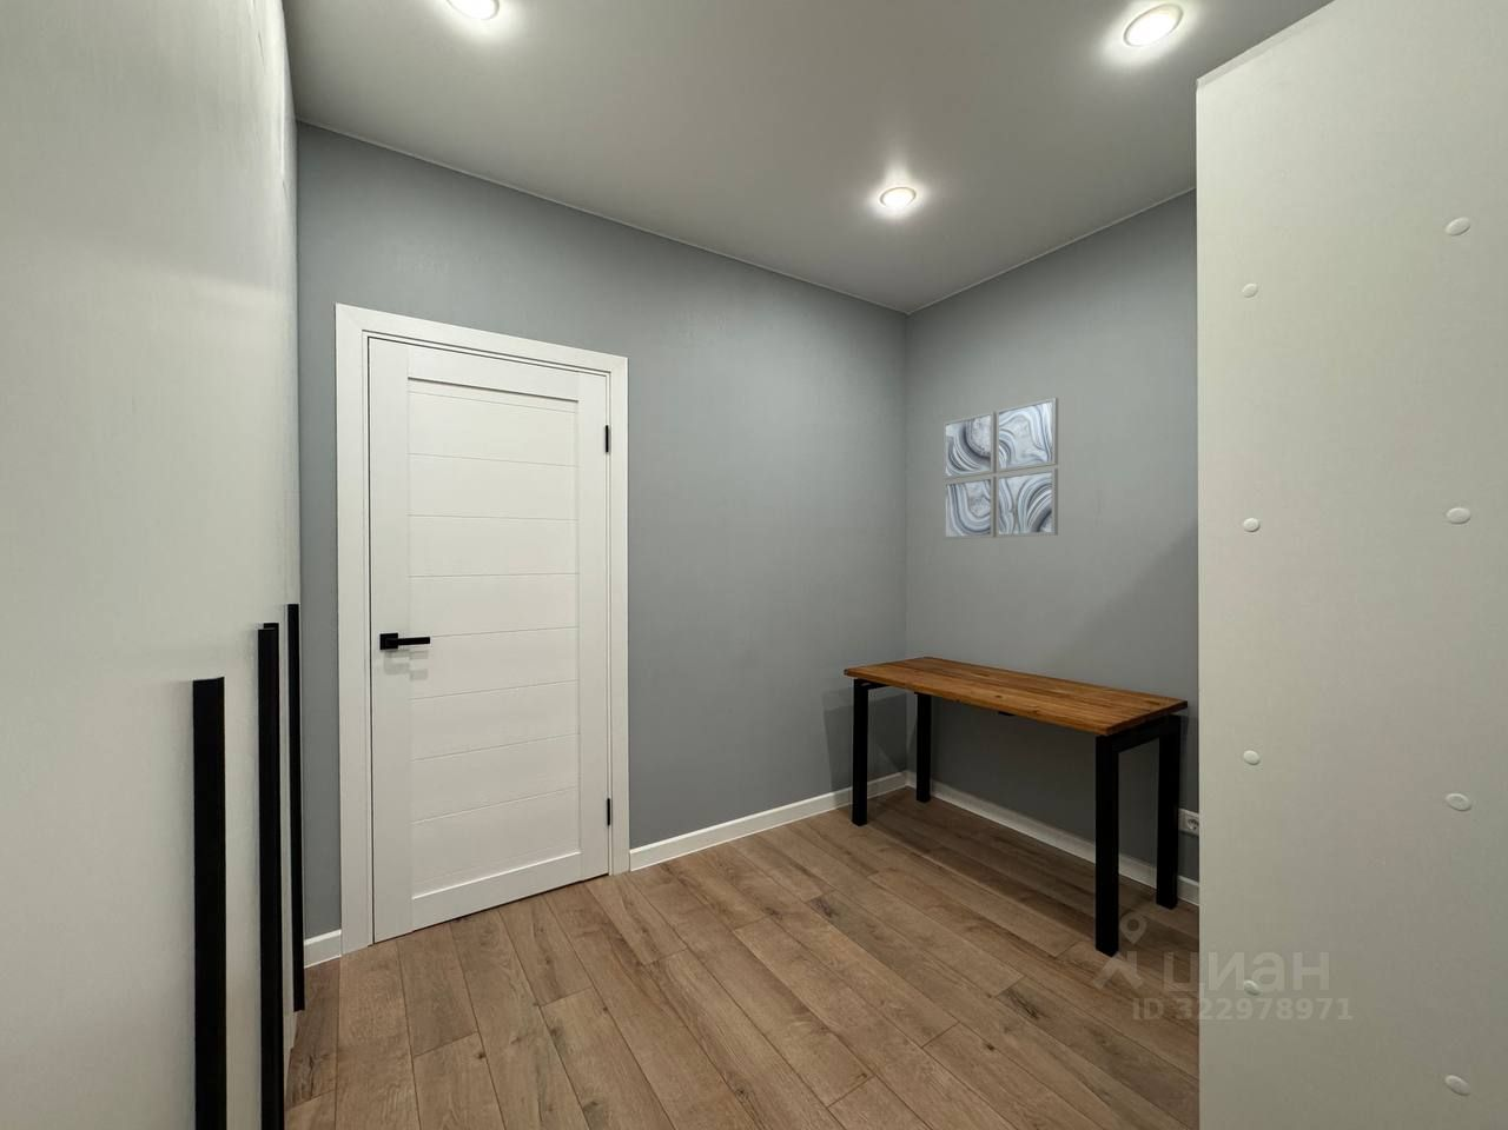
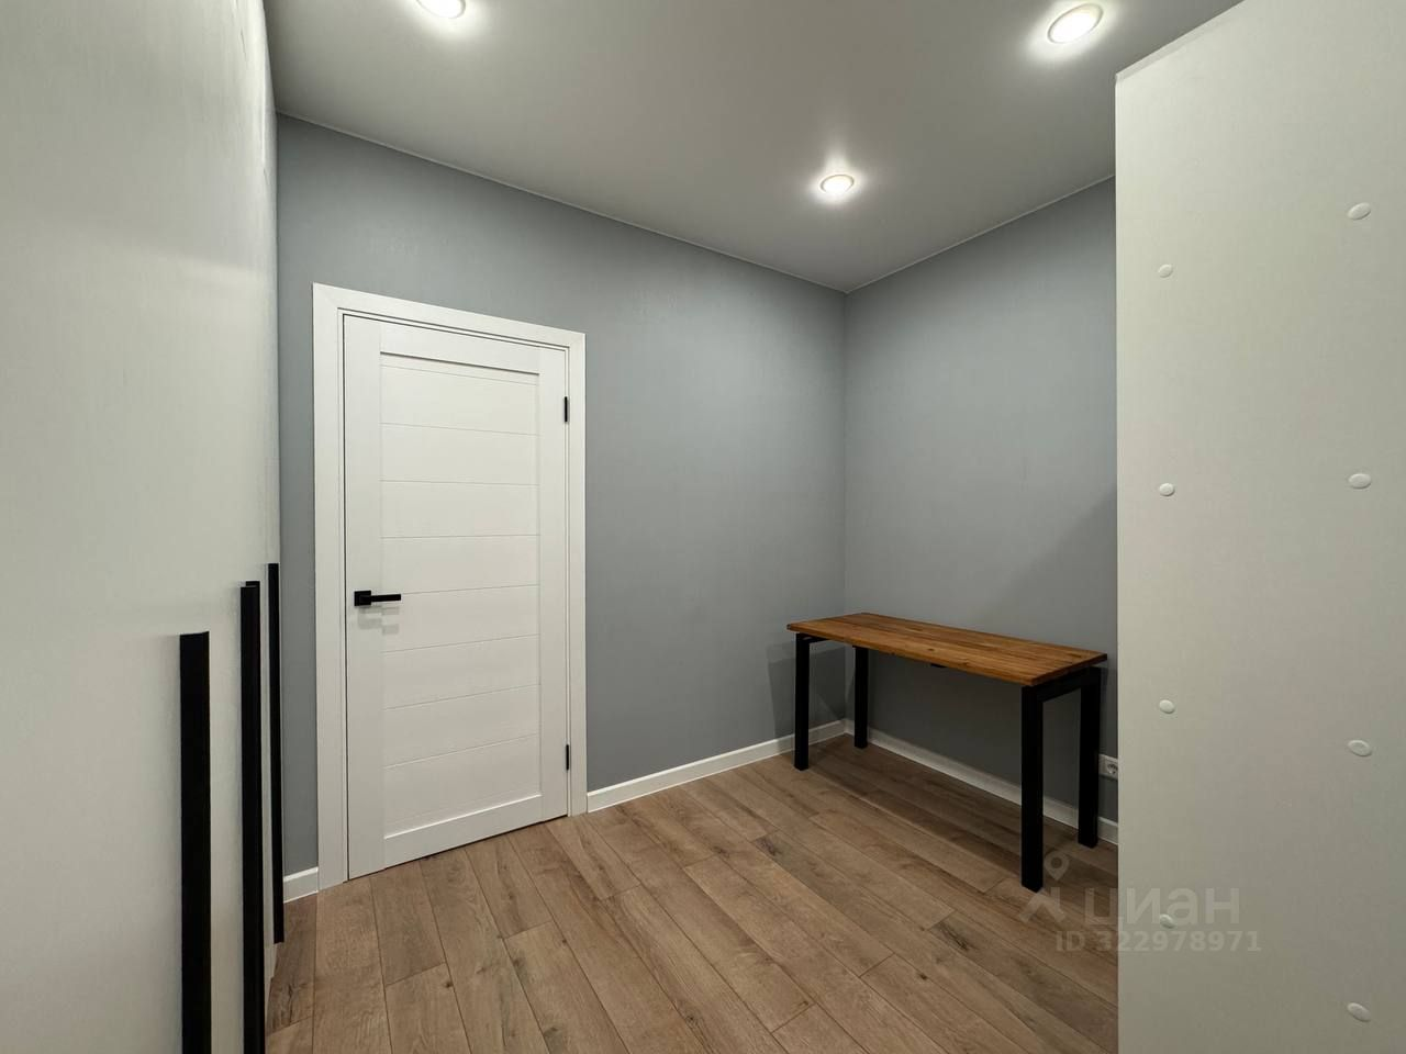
- wall art (995, 472)
